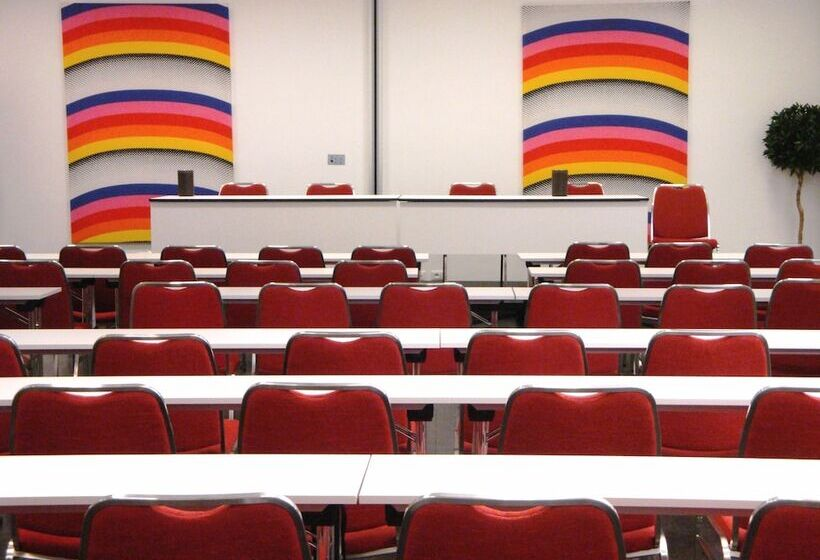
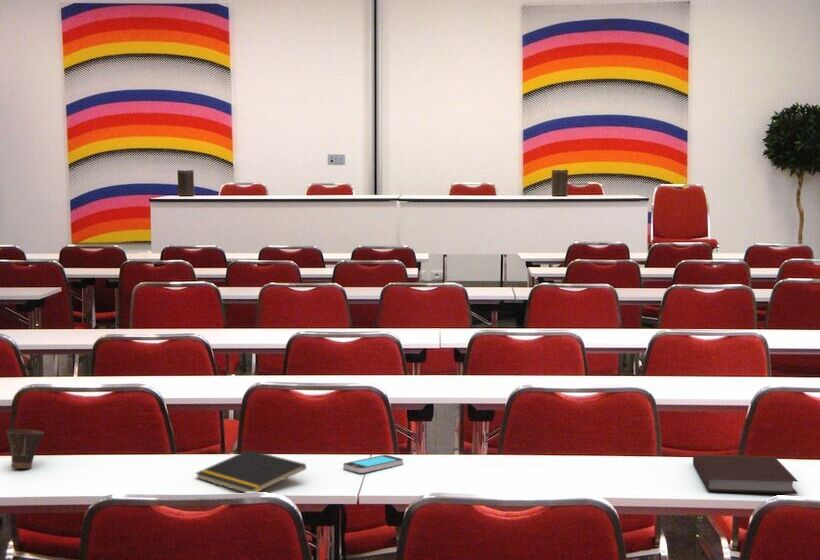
+ notepad (250, 471)
+ notebook (742, 473)
+ cup (26, 448)
+ smartphone (373, 463)
